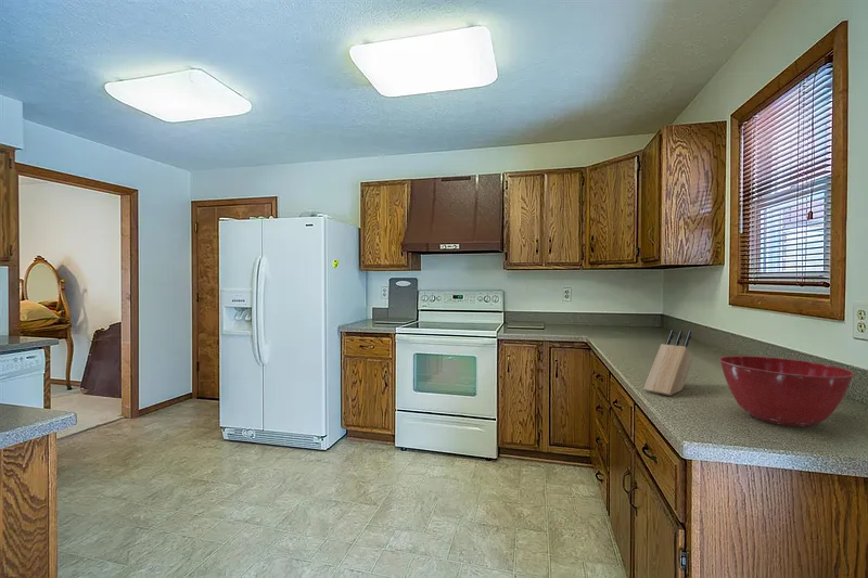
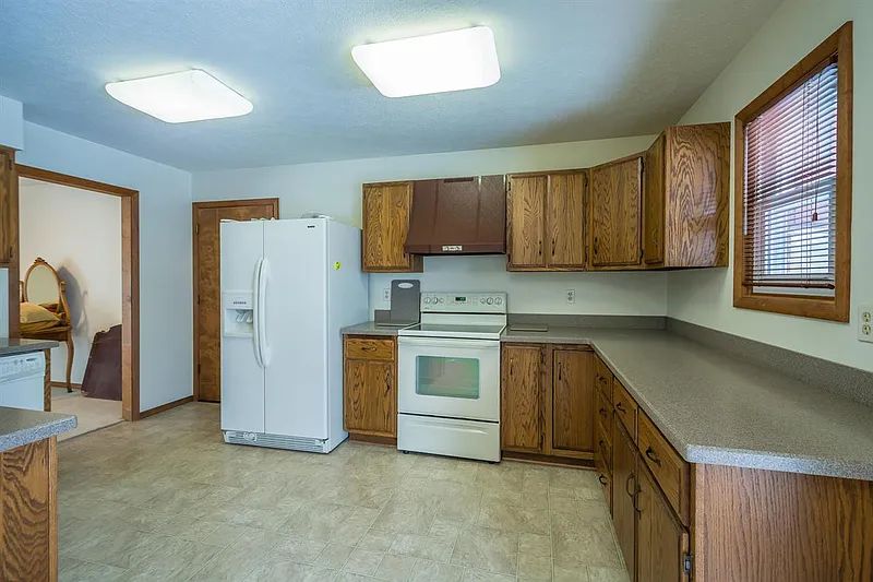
- knife block (669, 359)
- mixing bowl (780, 390)
